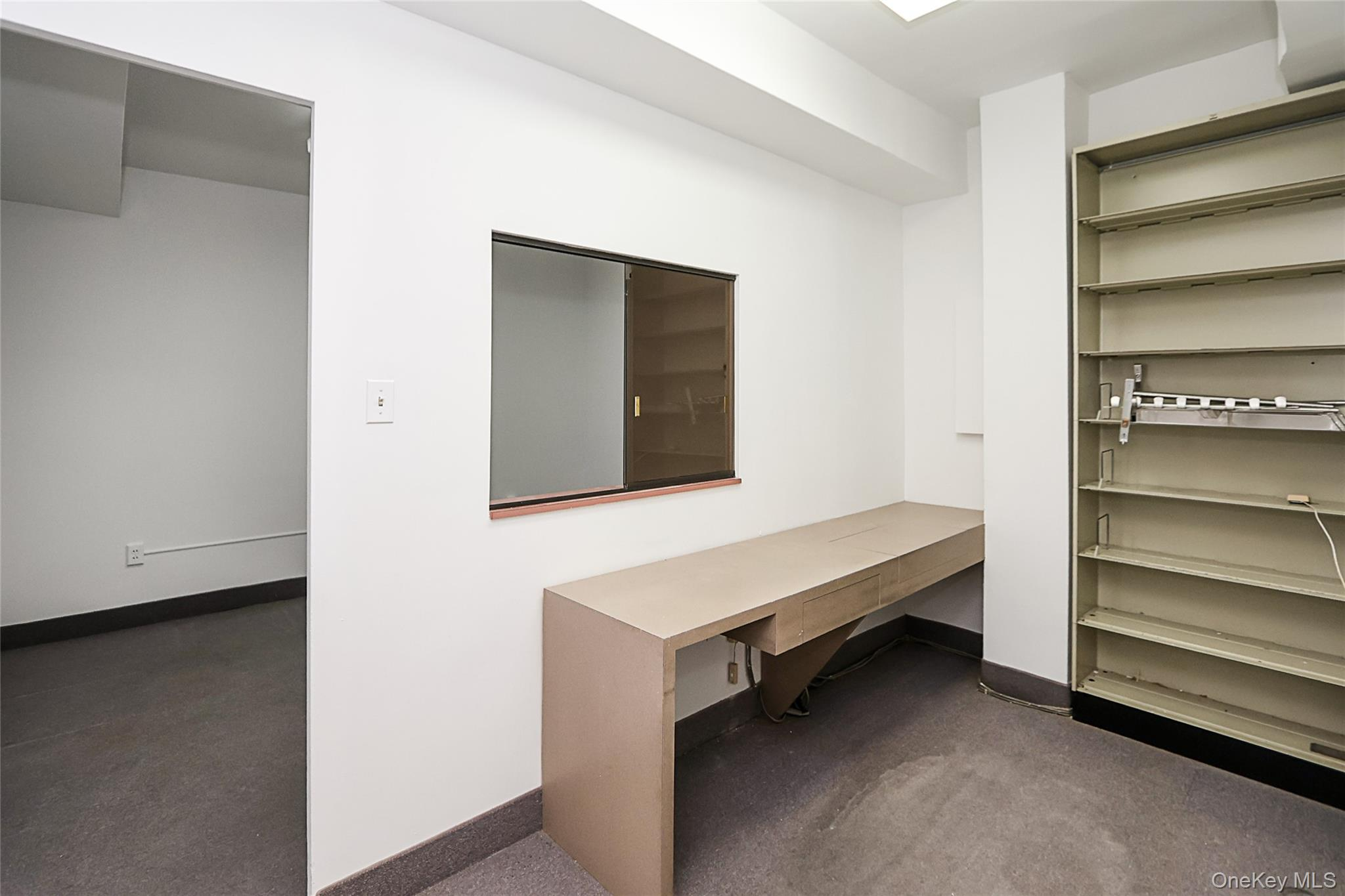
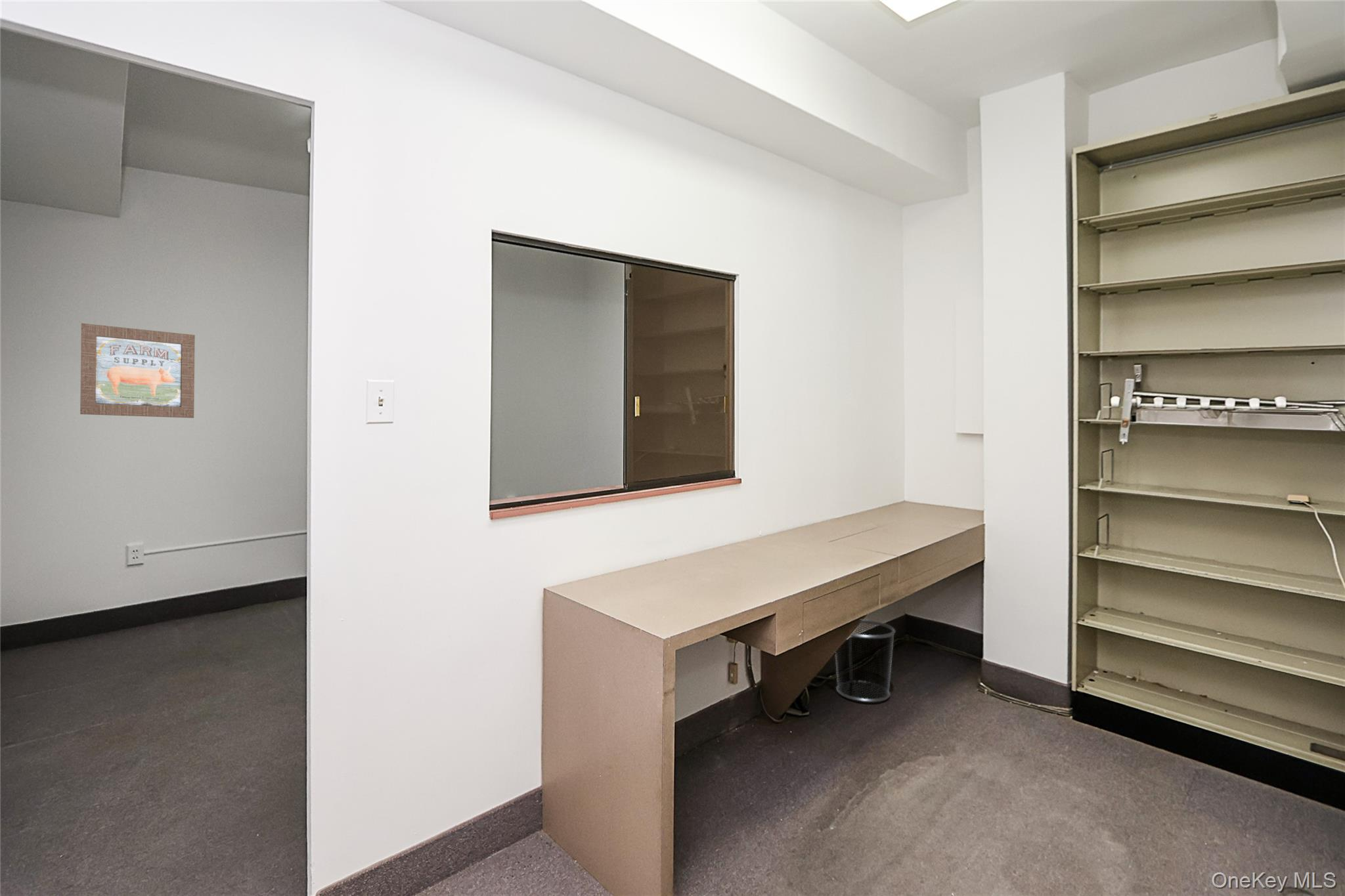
+ waste bin (863, 659)
+ wall art (140, 373)
